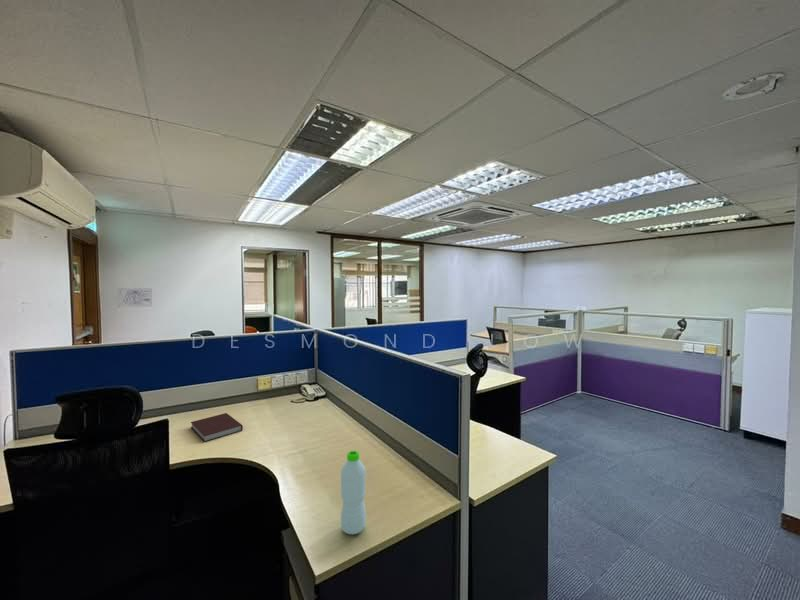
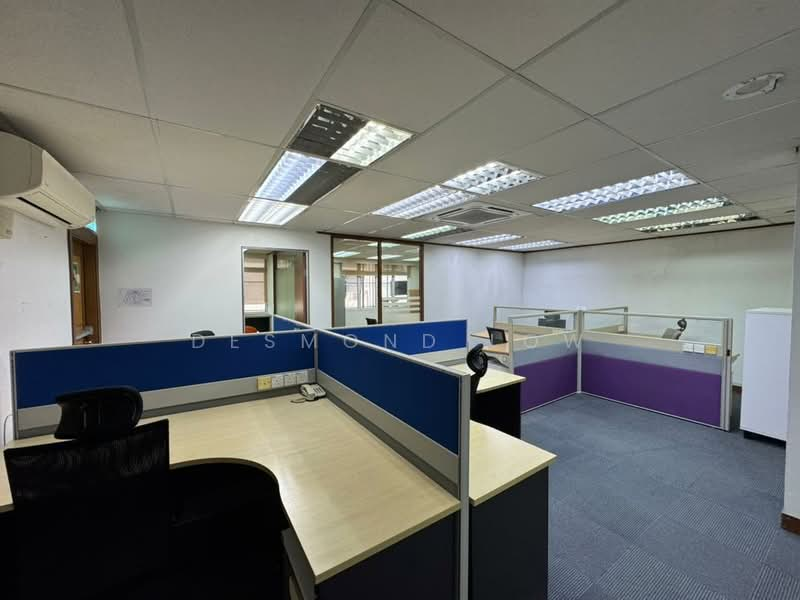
- water bottle (353, 491)
- notebook (216, 426)
